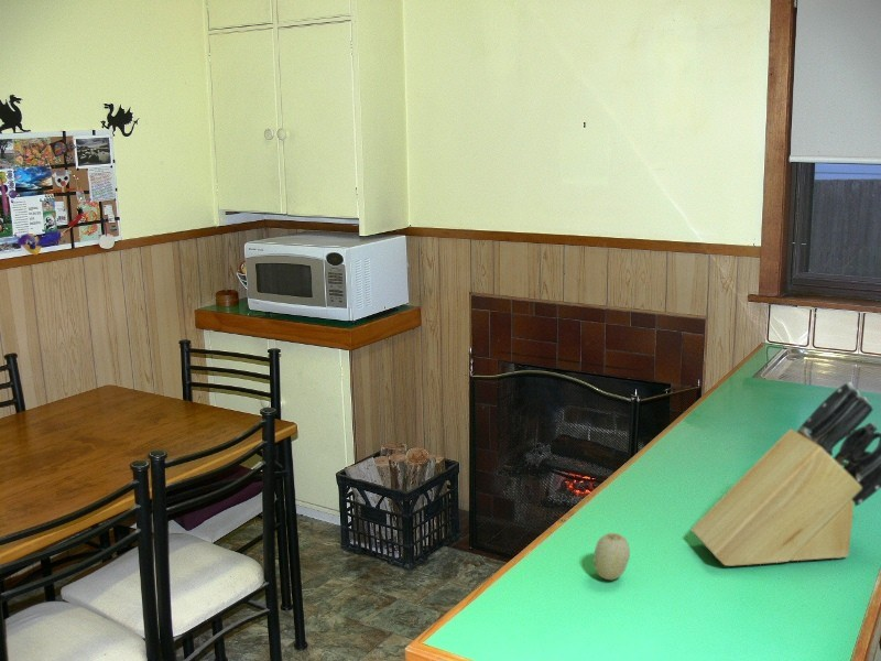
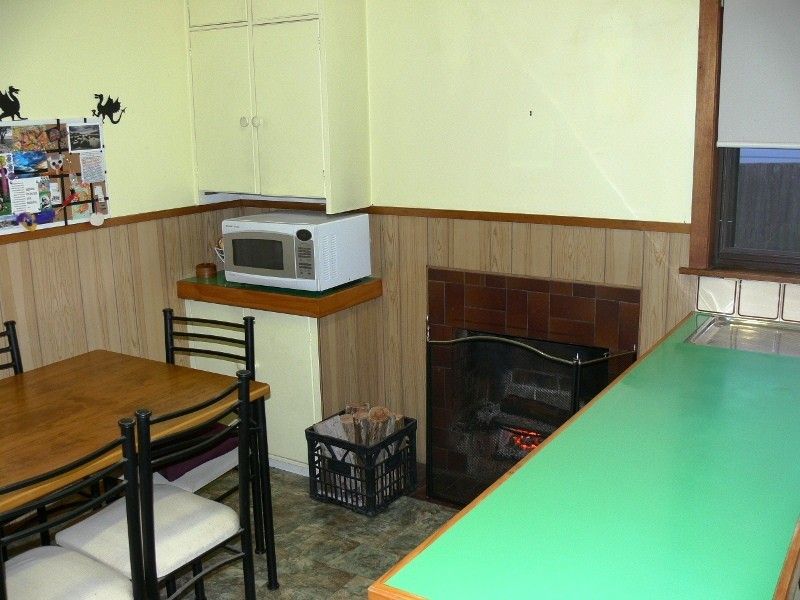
- knife block (796, 470)
- fruit (611, 556)
